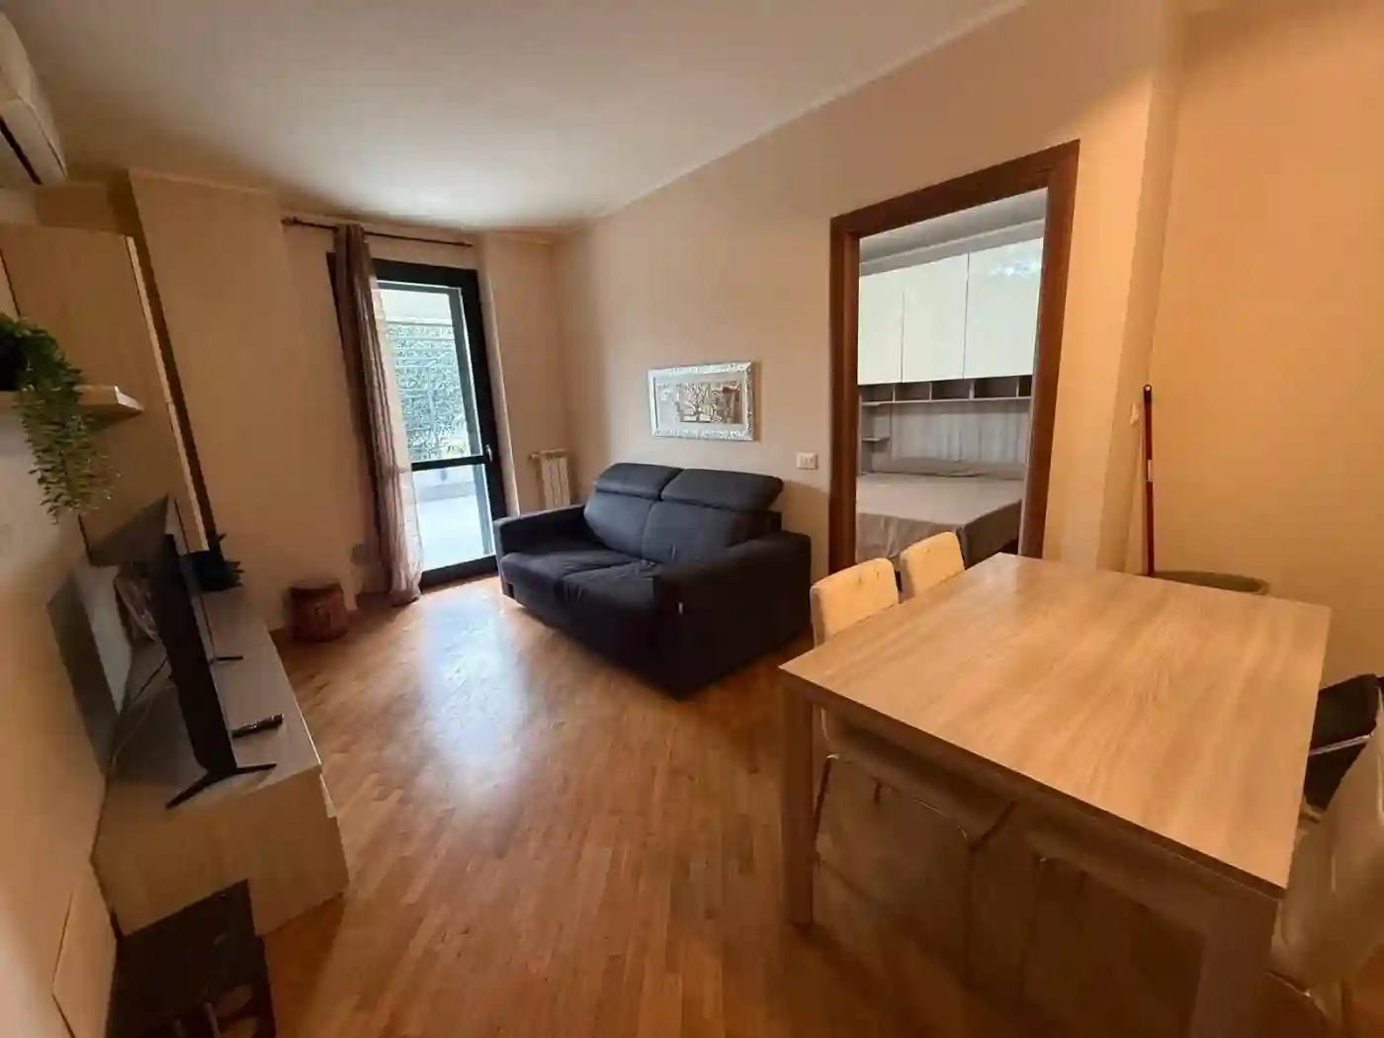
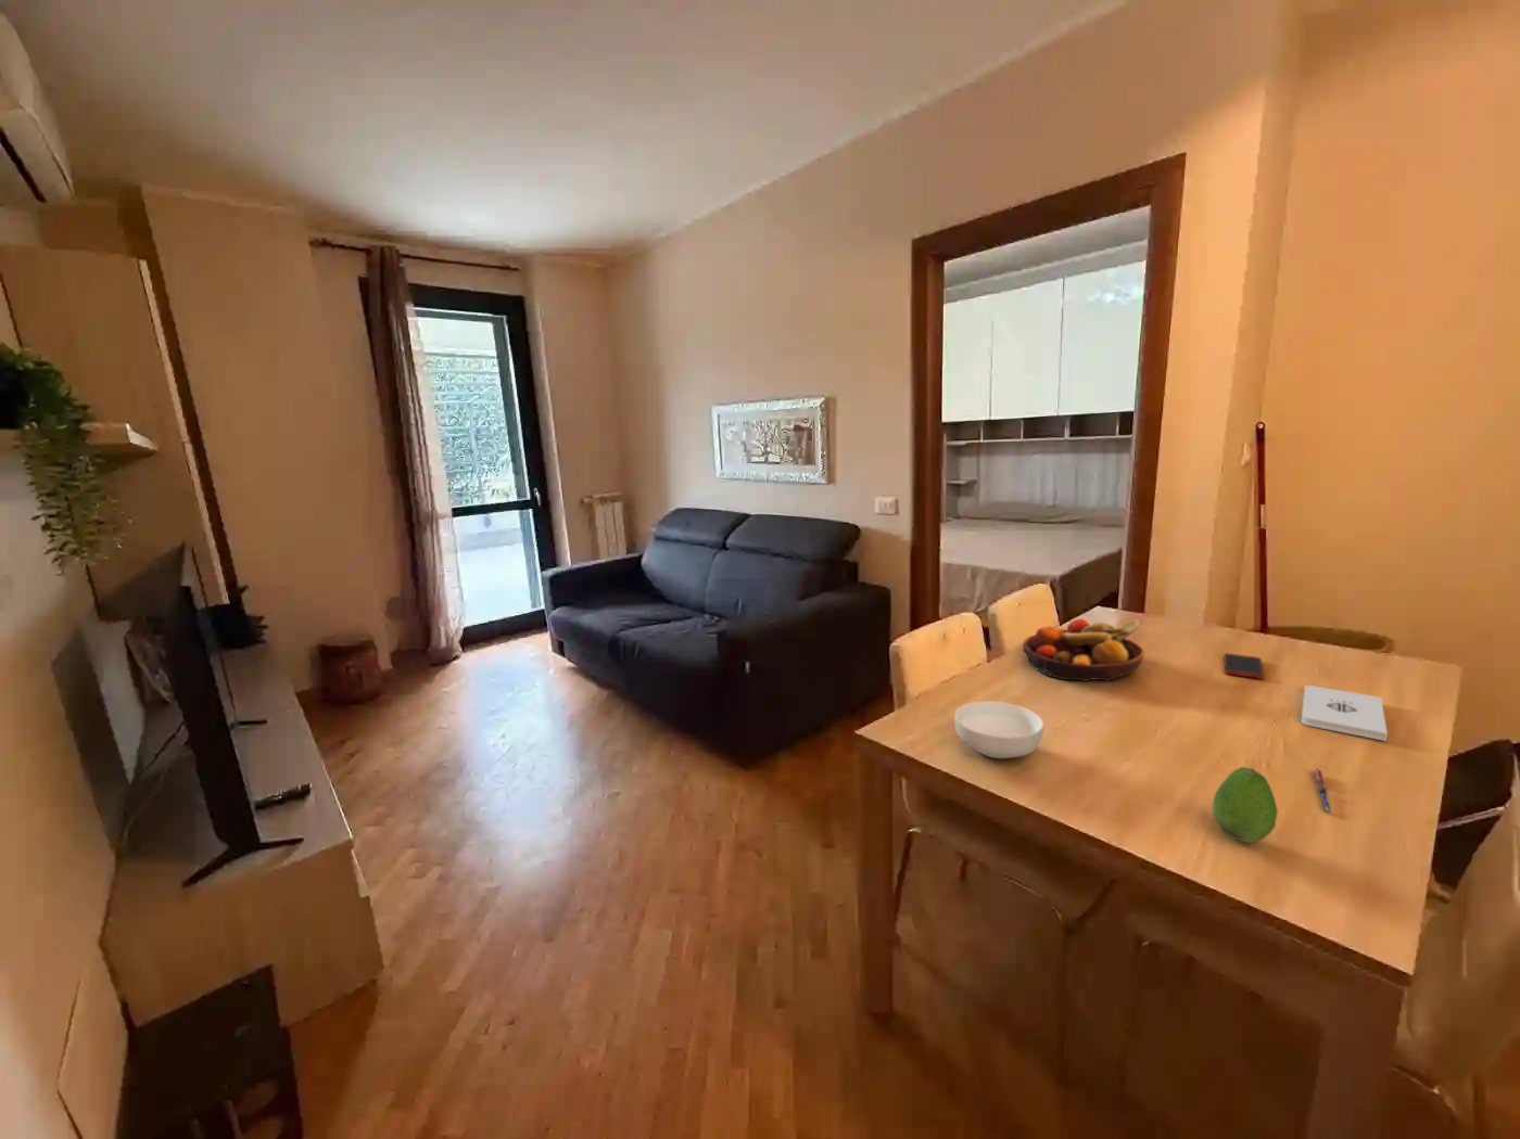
+ pen (1323, 788)
+ cell phone (1242, 665)
+ cereal bowl (998, 733)
+ notepad (1342, 709)
+ fruit (1245, 803)
+ fruit bowl (1082, 641)
